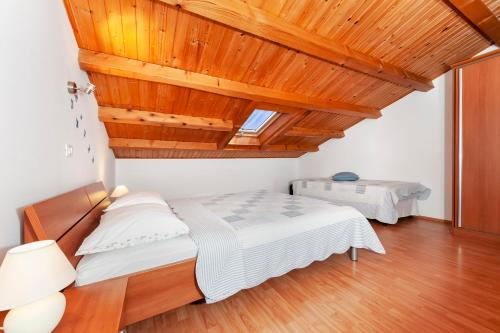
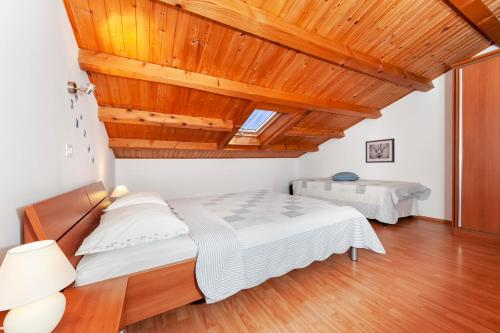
+ wall art (379, 151)
